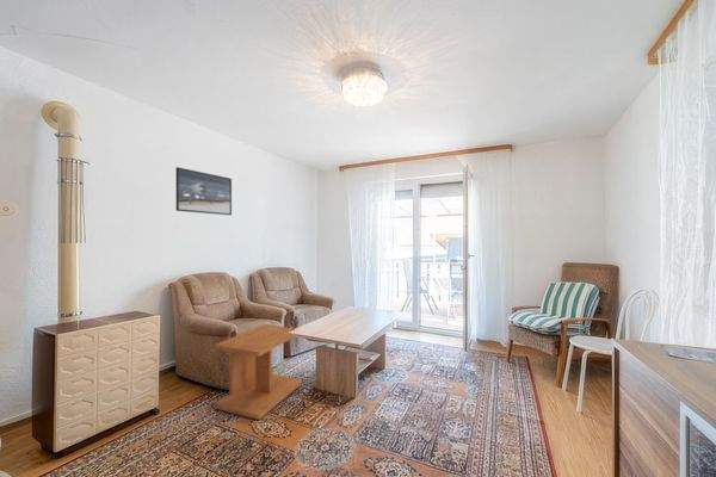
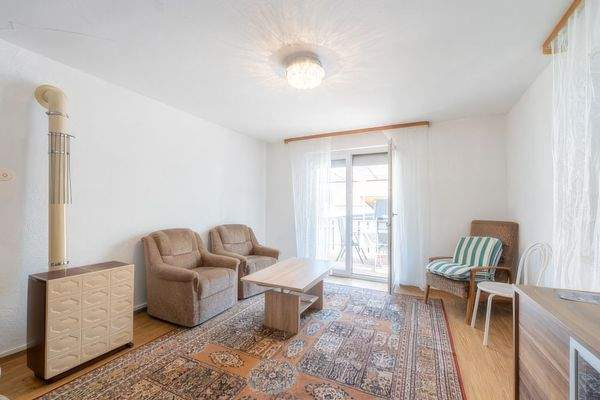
- side table (261, 366)
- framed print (205, 193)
